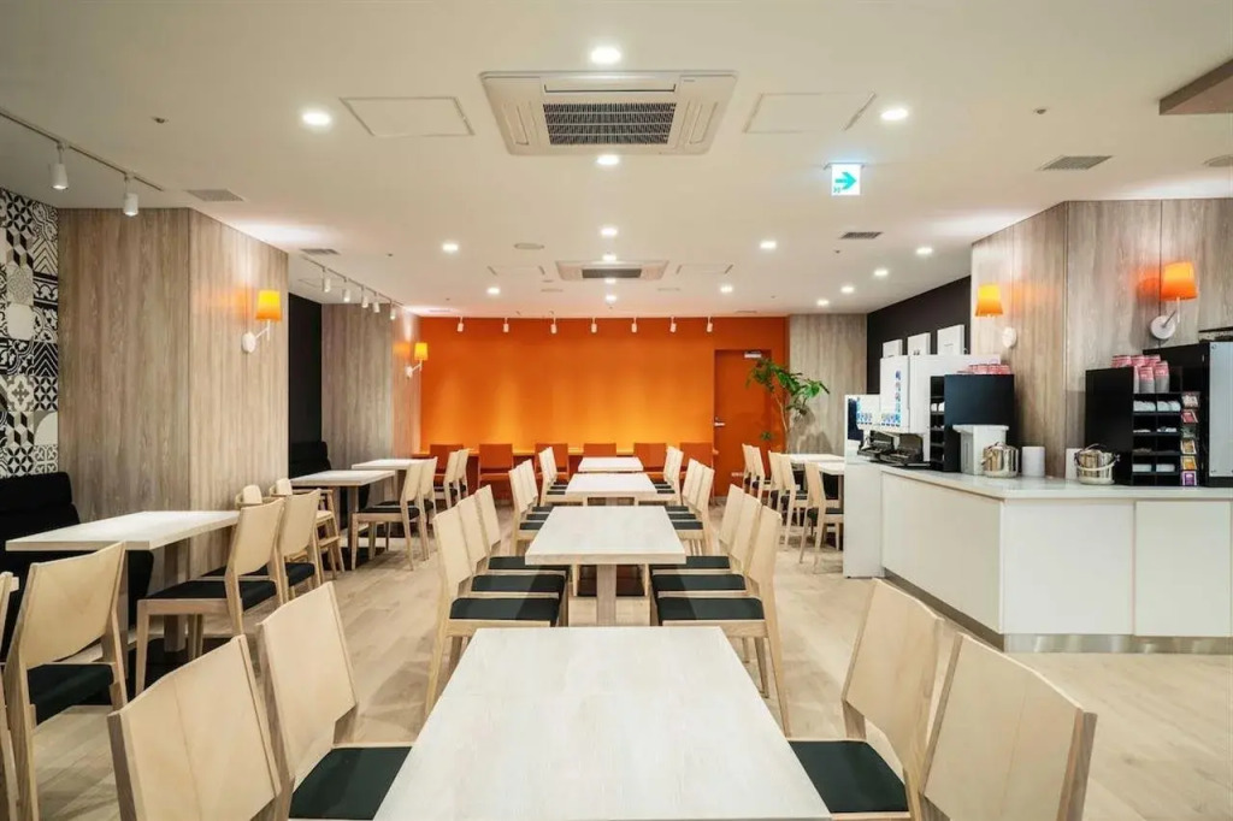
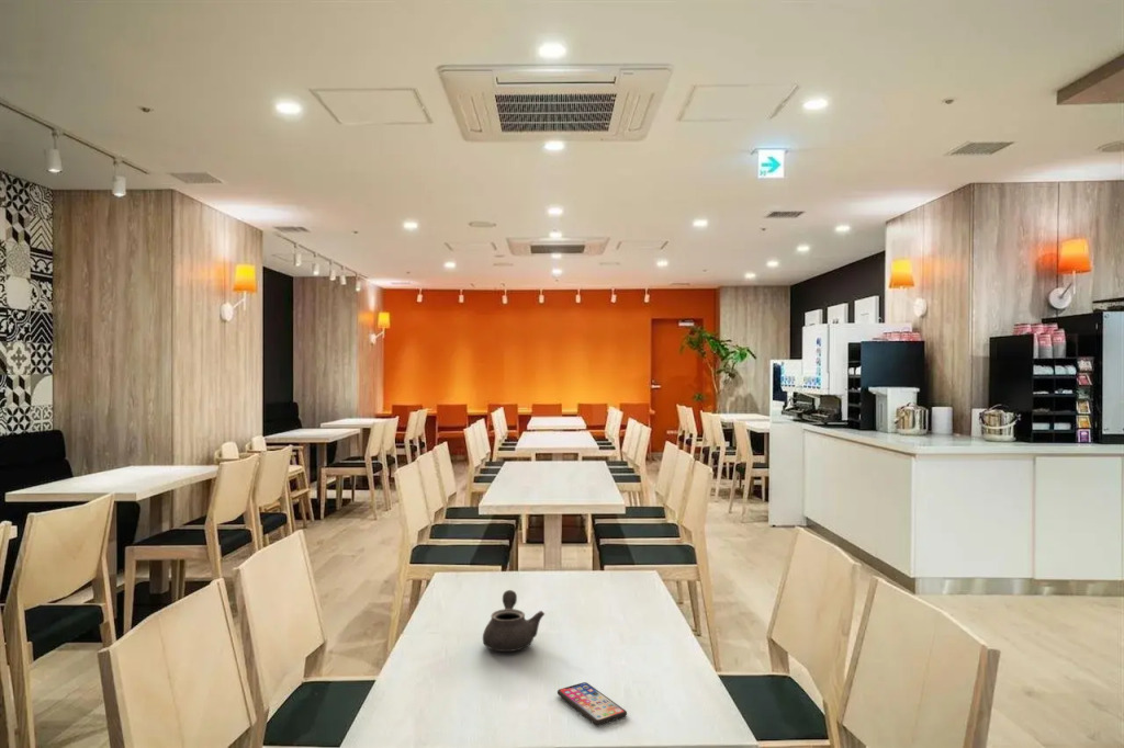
+ teapot (512, 620)
+ smartphone (591, 702)
